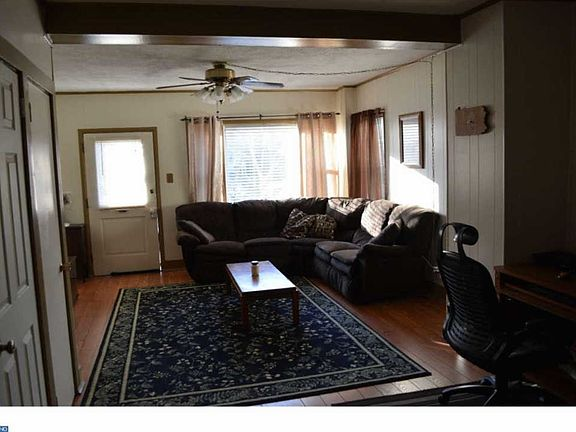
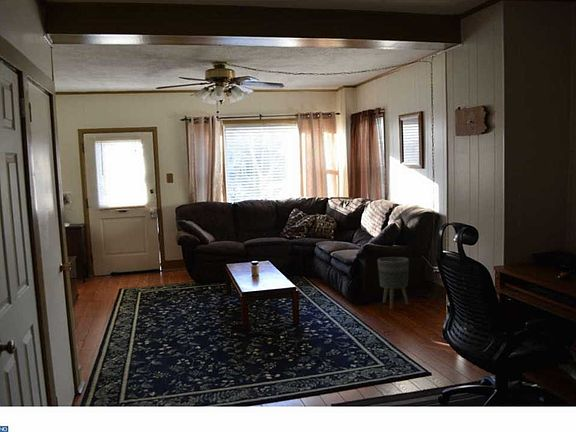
+ planter (393, 282)
